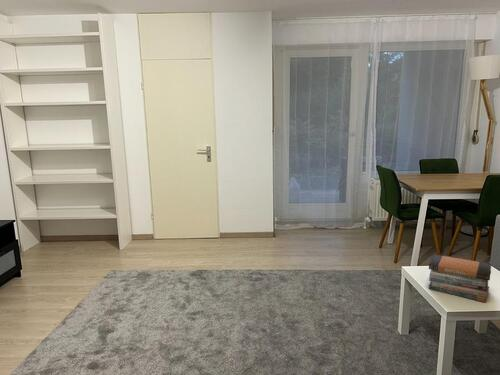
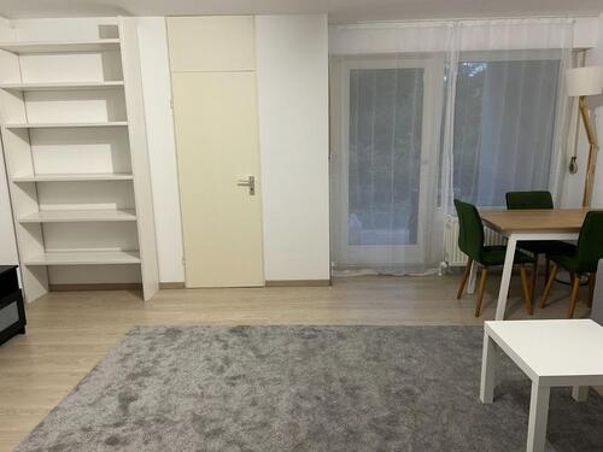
- book stack (458, 276)
